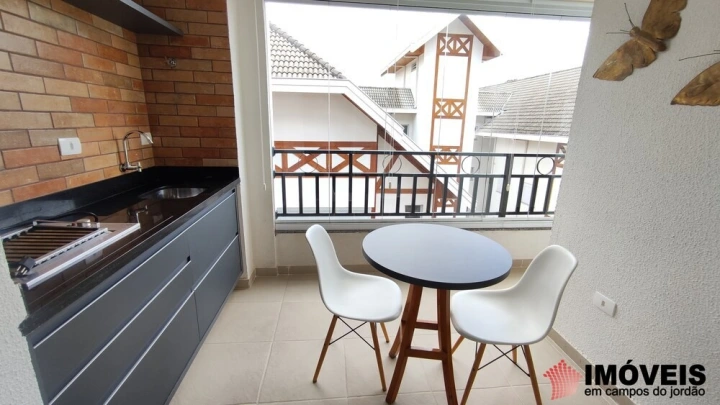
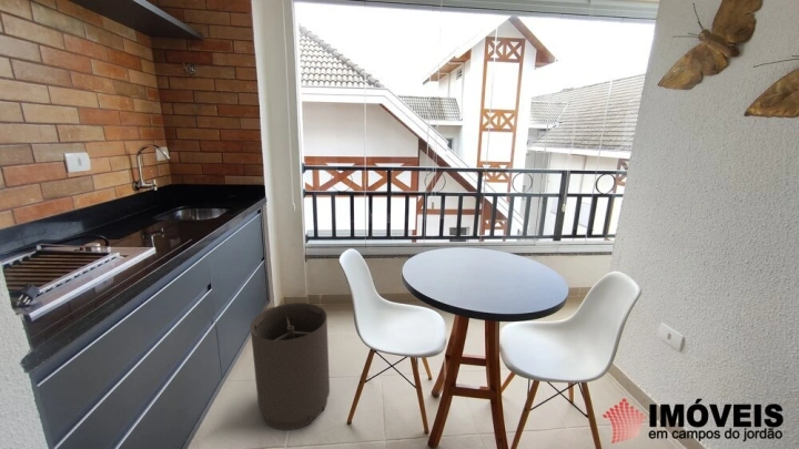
+ trash can (292, 363)
